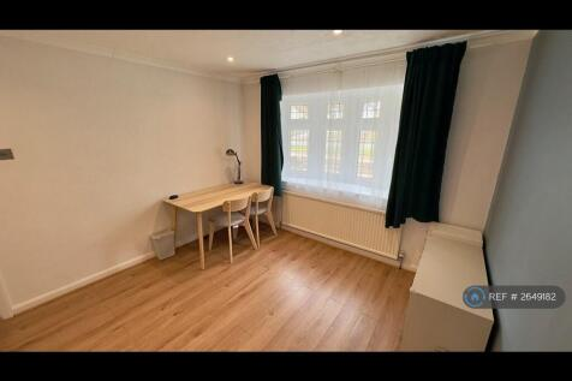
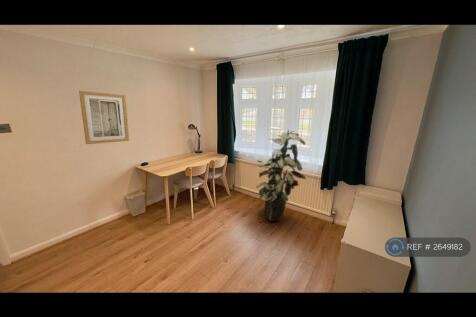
+ indoor plant (277, 174)
+ wall art (106, 118)
